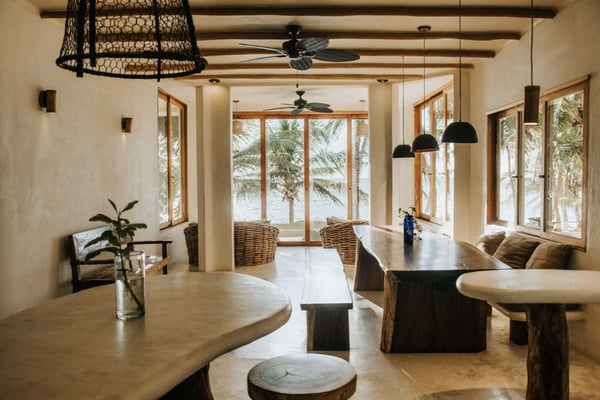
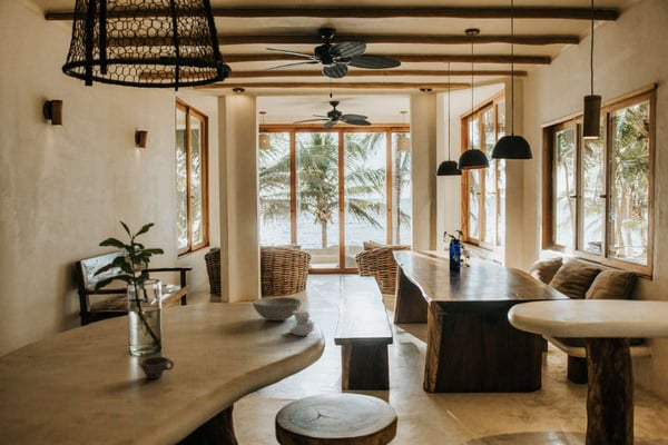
+ bowl (277, 309)
+ cup (156, 368)
+ candle (302, 319)
